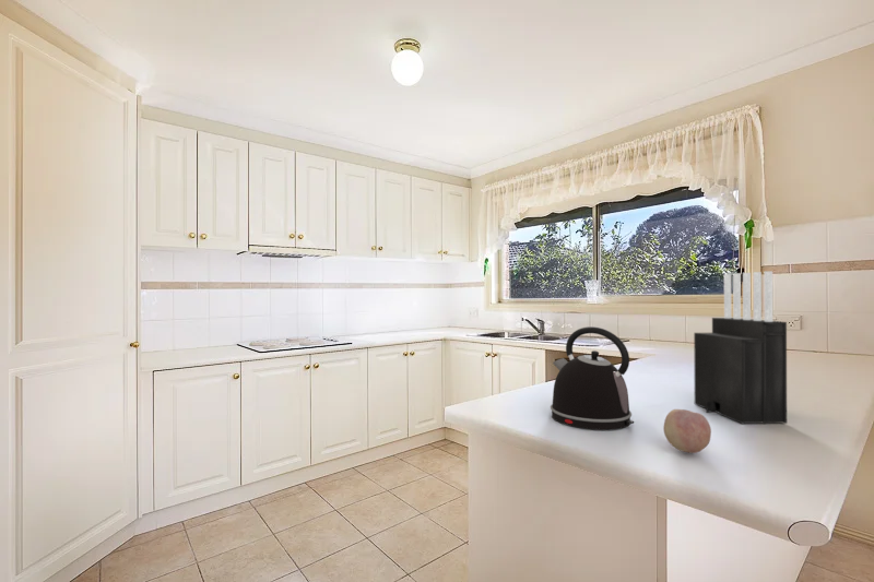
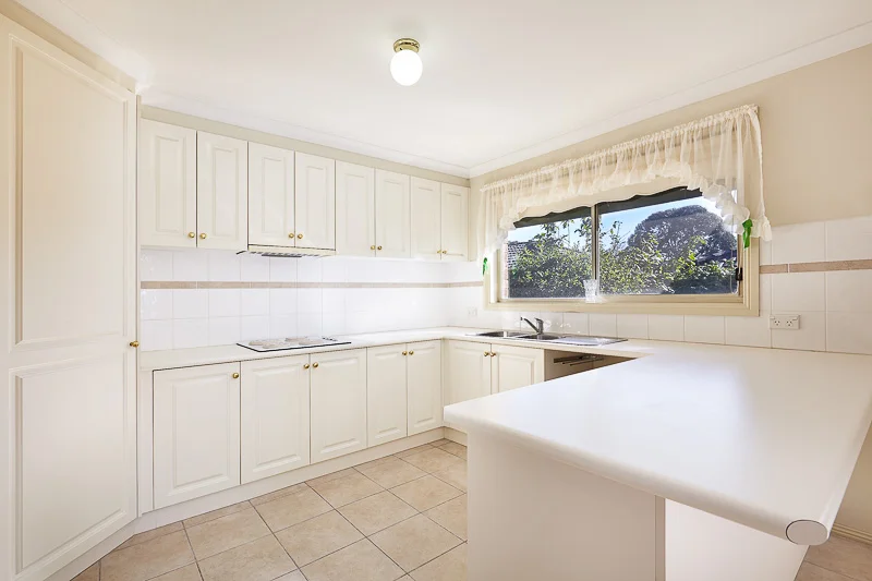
- knife block (732, 343)
- fruit (686, 430)
- kettle (590, 372)
